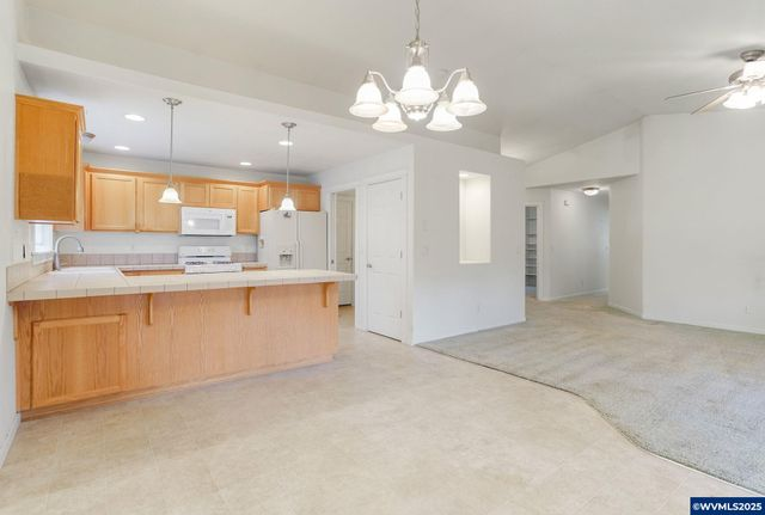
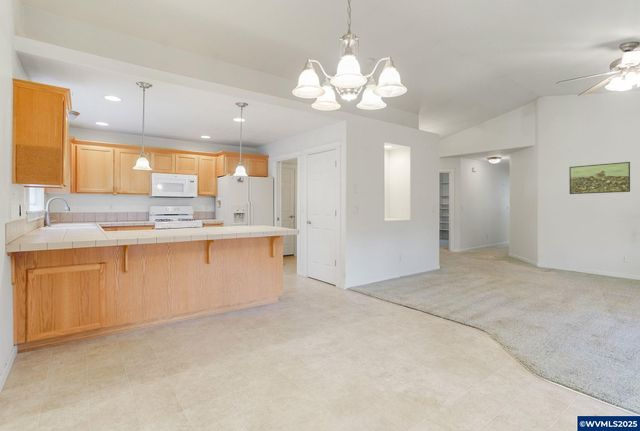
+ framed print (598, 178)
